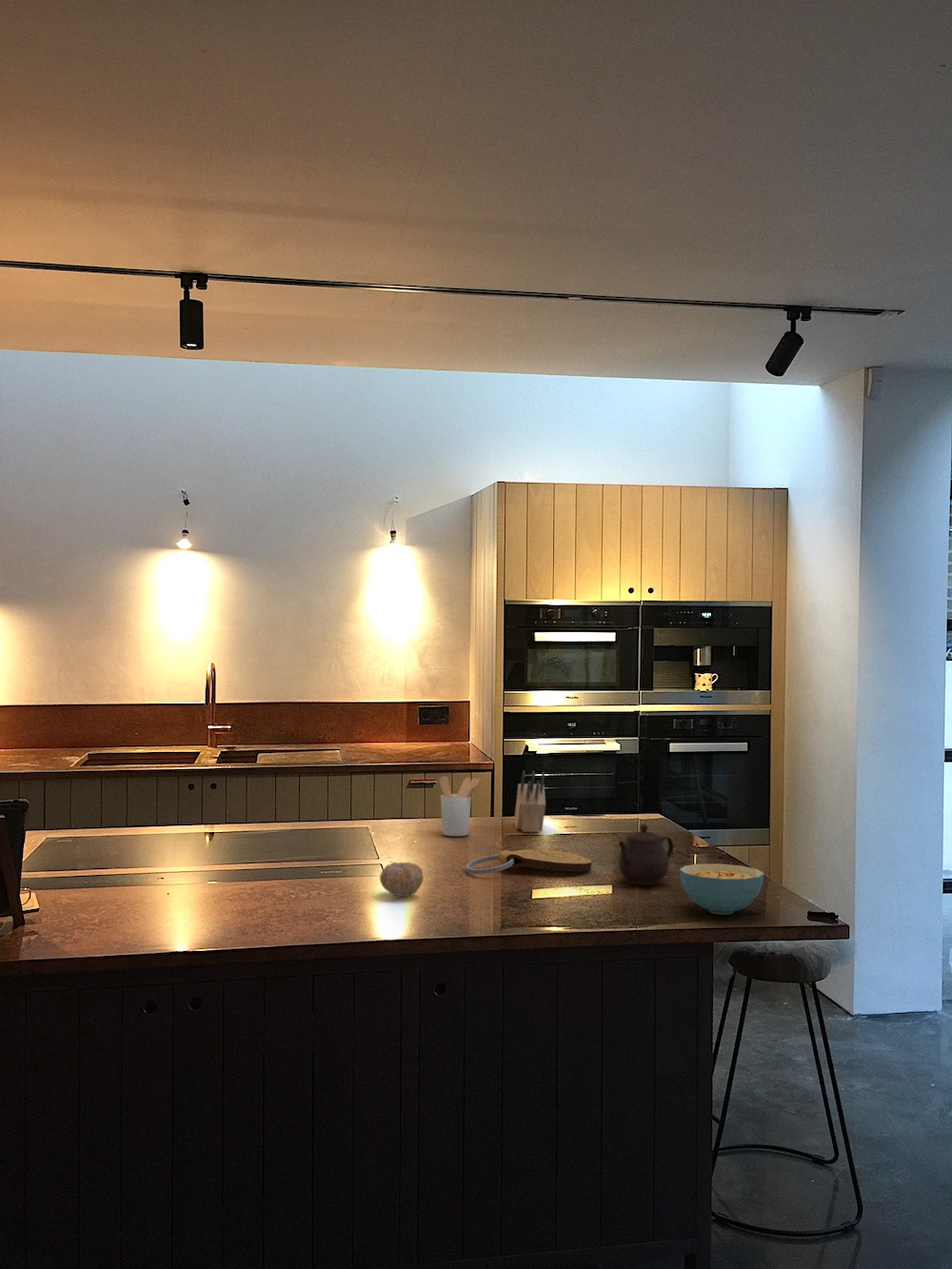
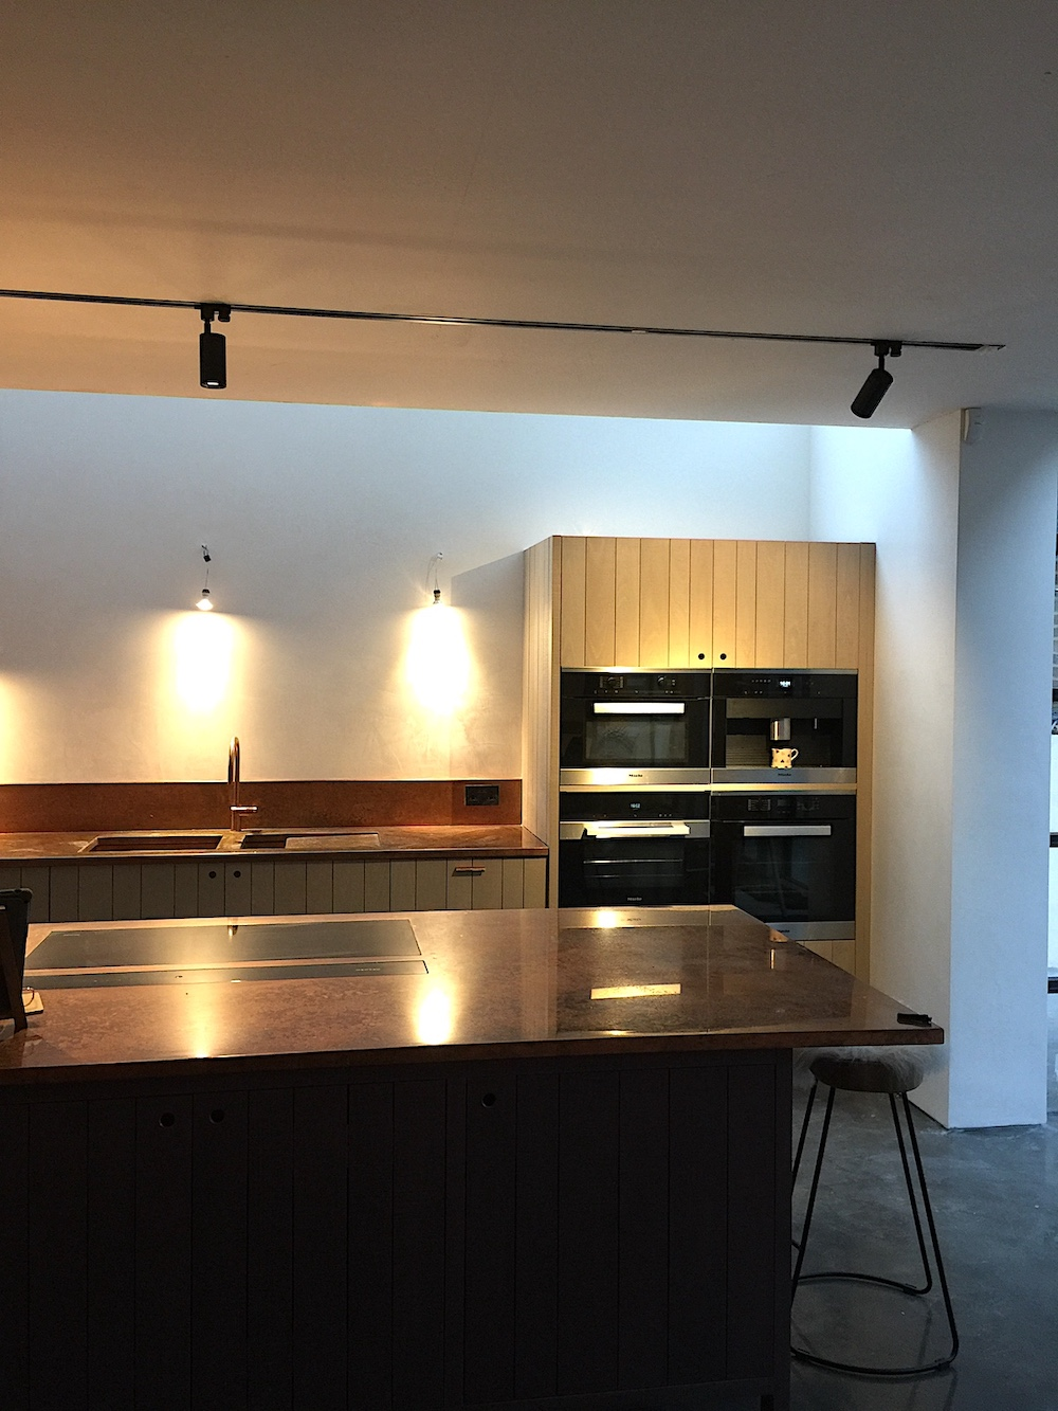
- cereal bowl (721, 891)
- knife block (529, 798)
- utensil holder (460, 804)
- key chain (526, 860)
- fruit (401, 879)
- teapot (645, 852)
